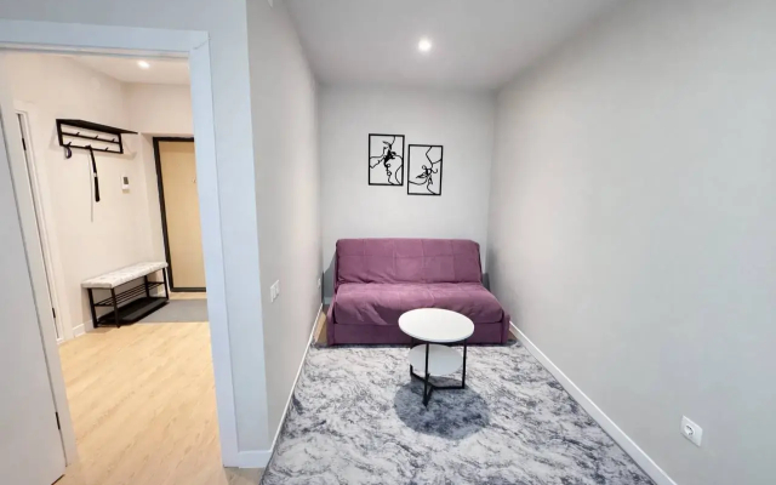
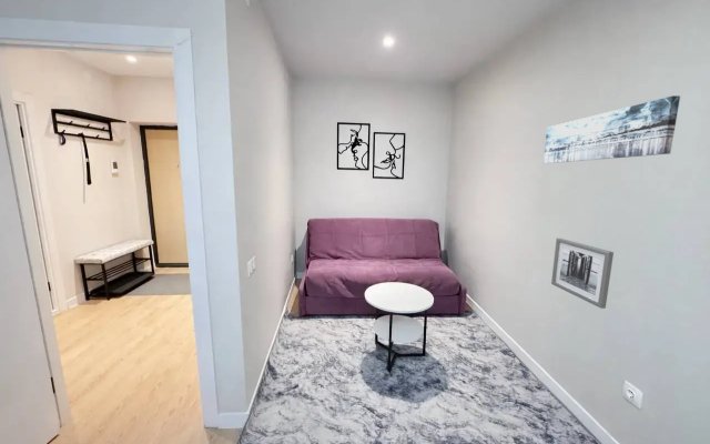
+ wall art (595, 138)
+ wall art (578, 270)
